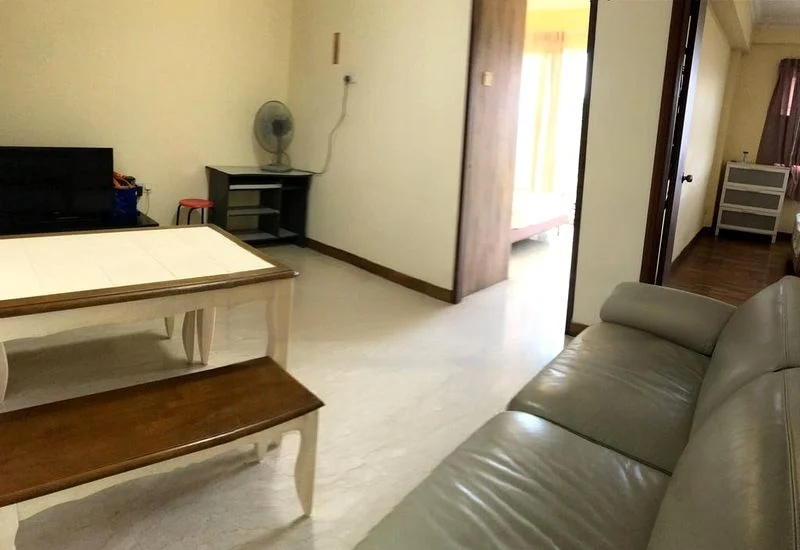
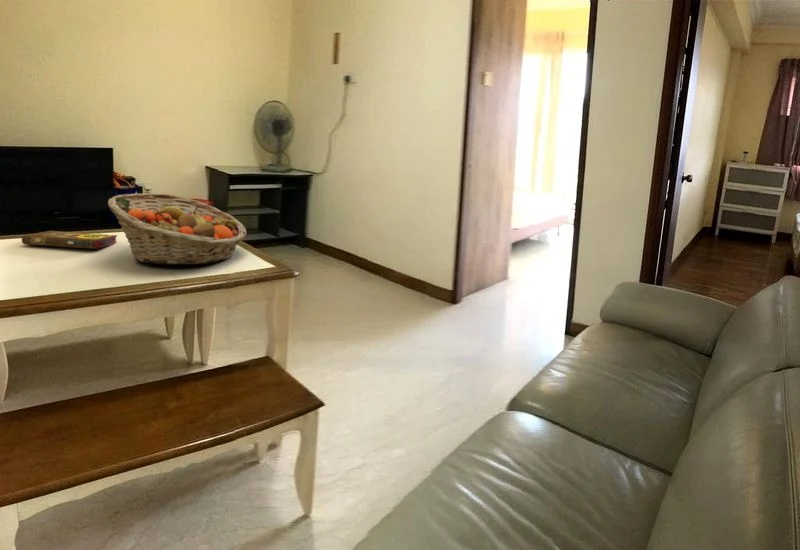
+ fruit basket (180, 227)
+ book (71, 239)
